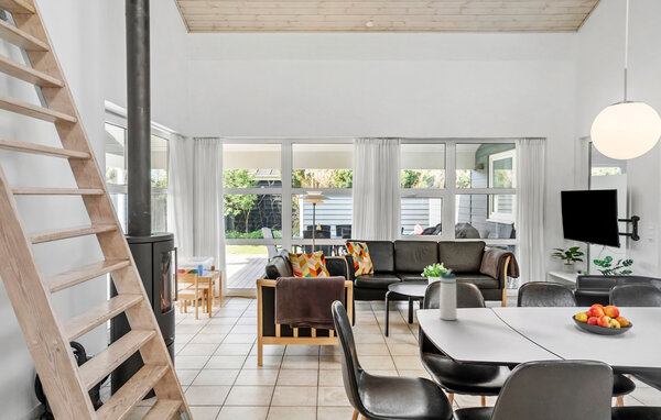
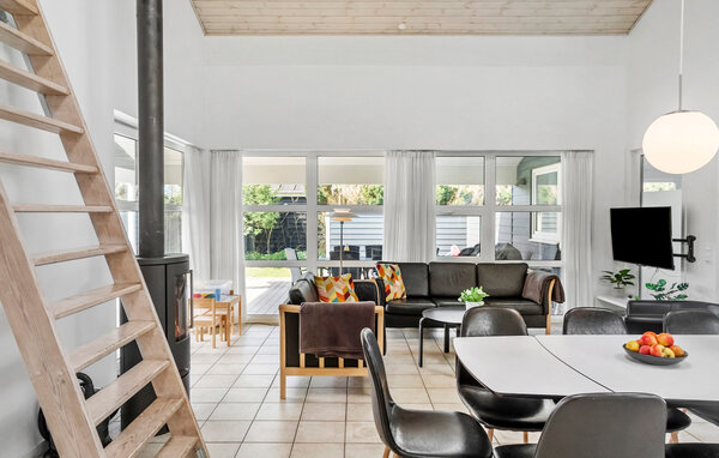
- water bottle (446, 294)
